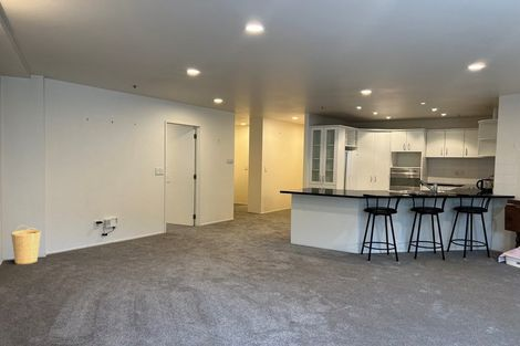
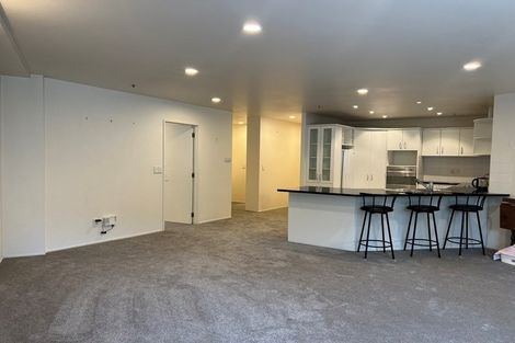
- basket (25, 243)
